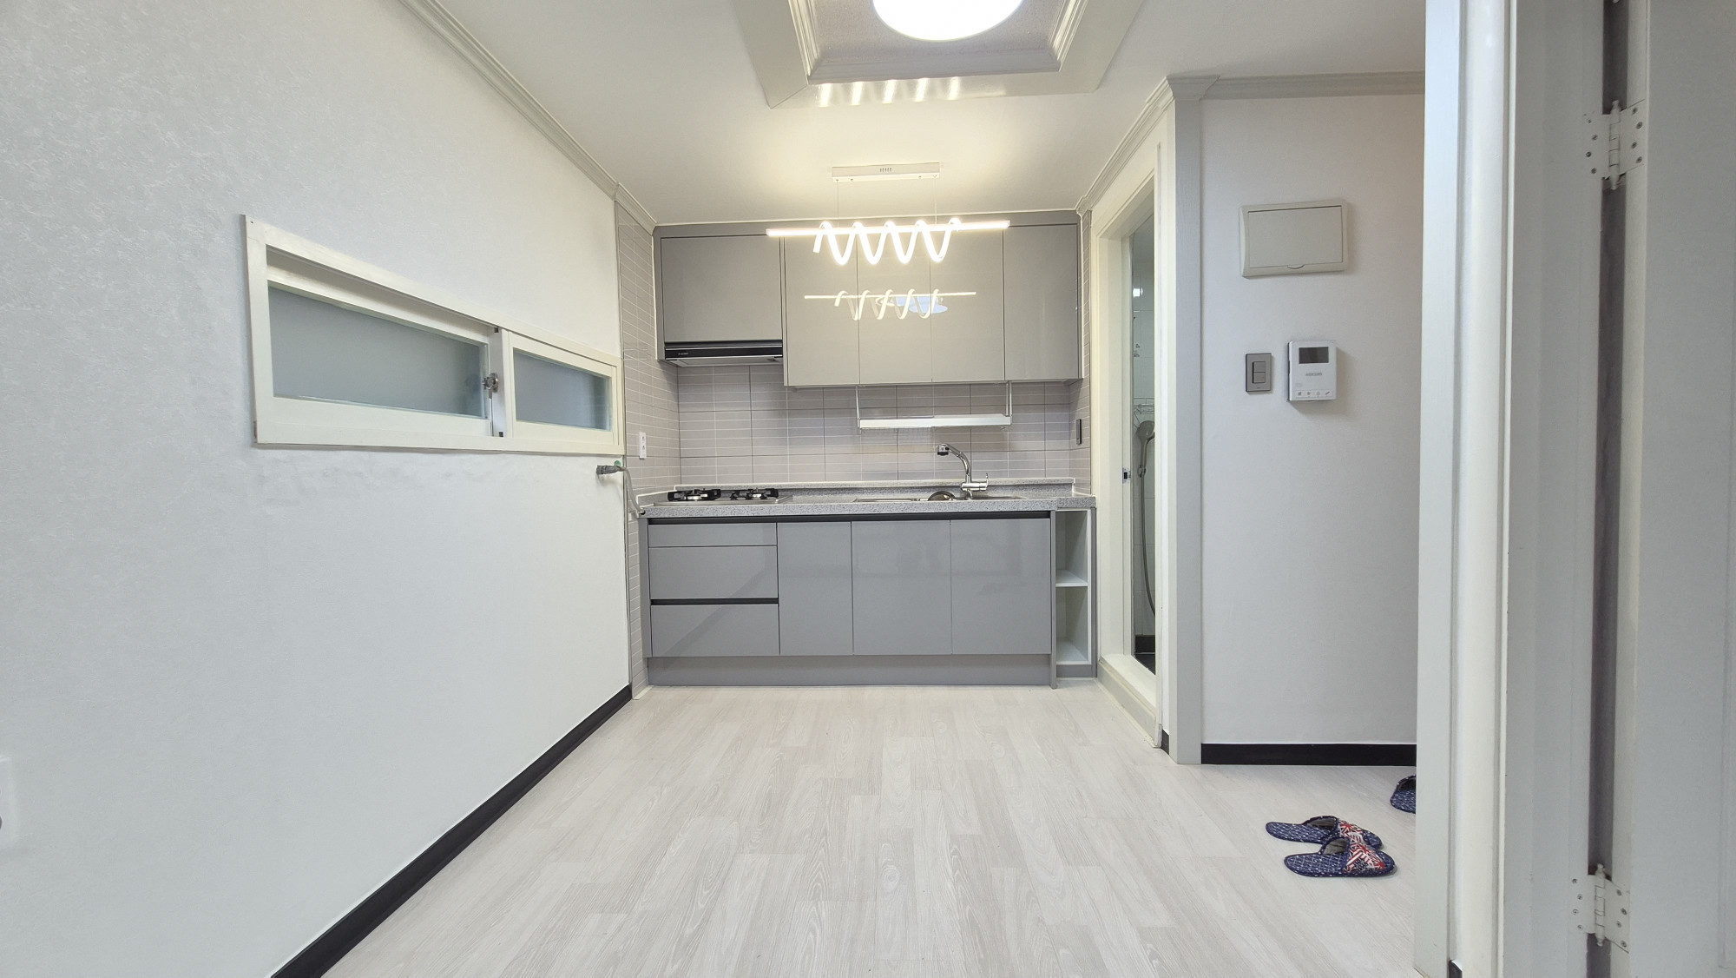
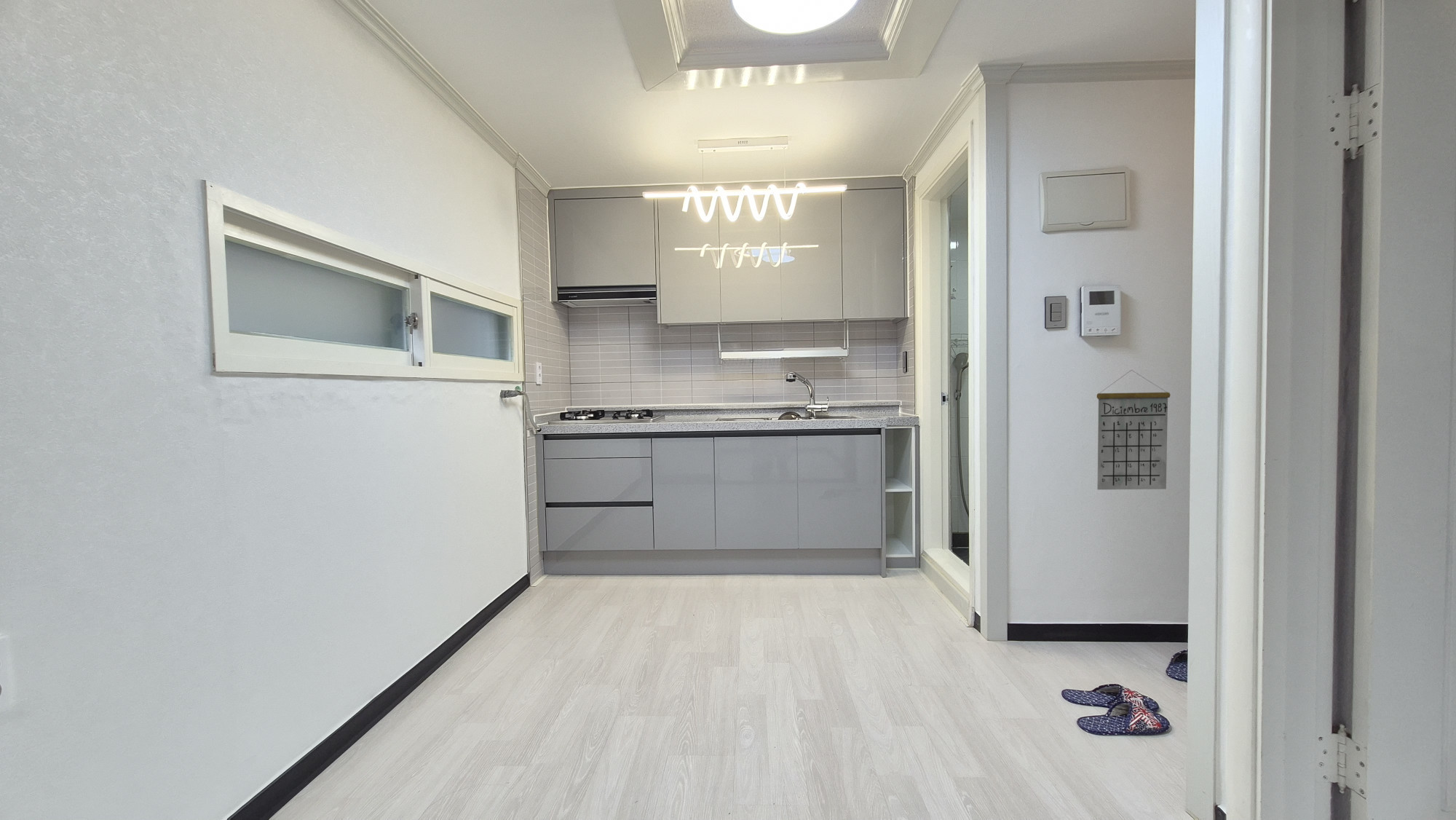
+ calendar (1132, 430)
